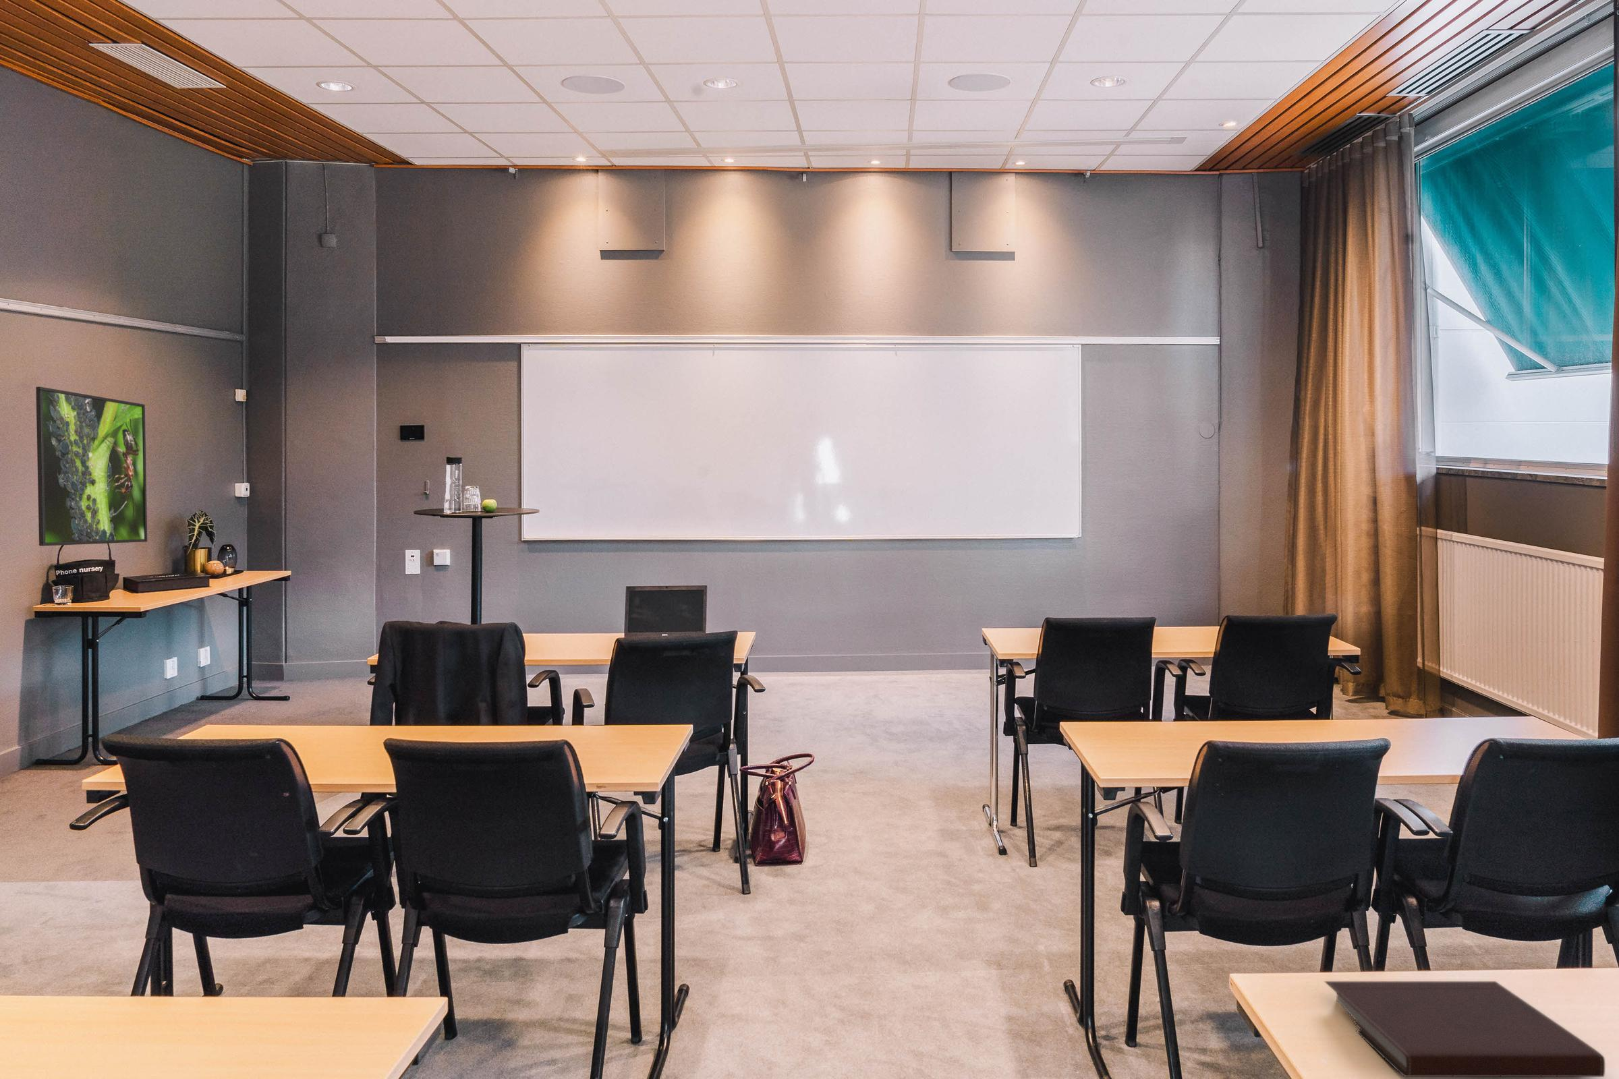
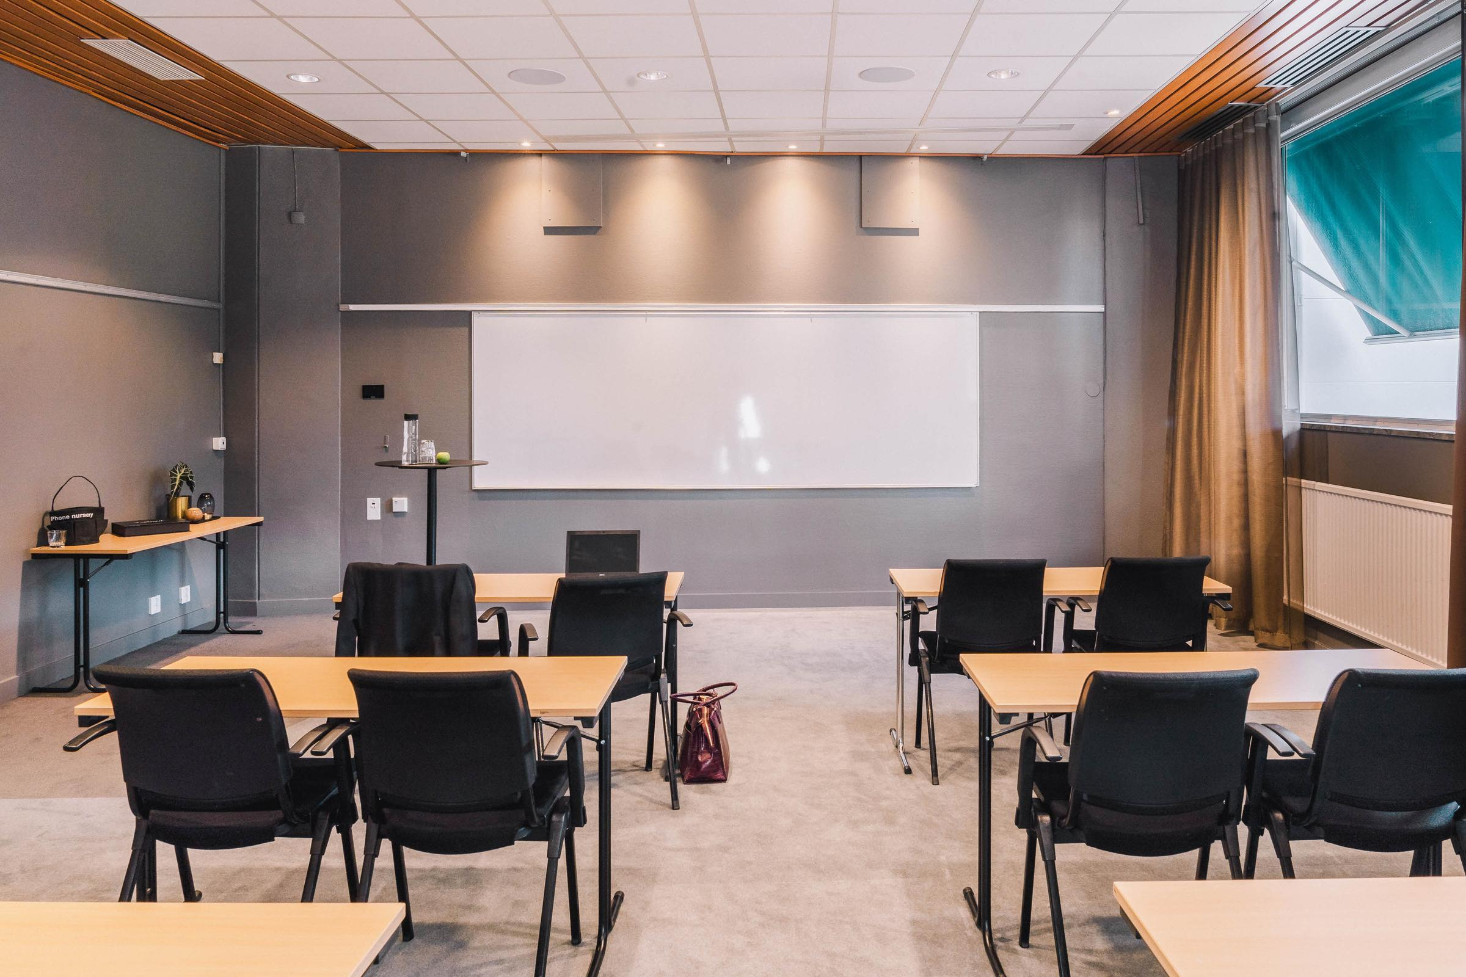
- notebook (1454, 1026)
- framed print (96, 470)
